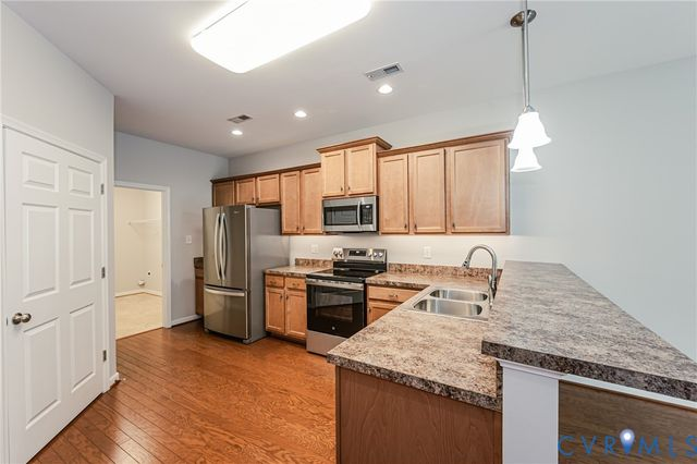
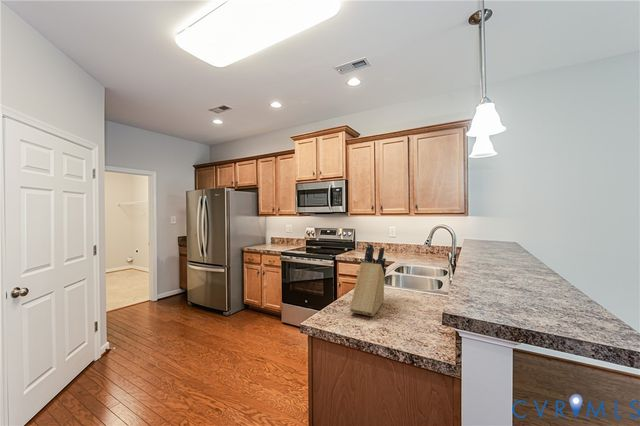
+ knife block (370, 275)
